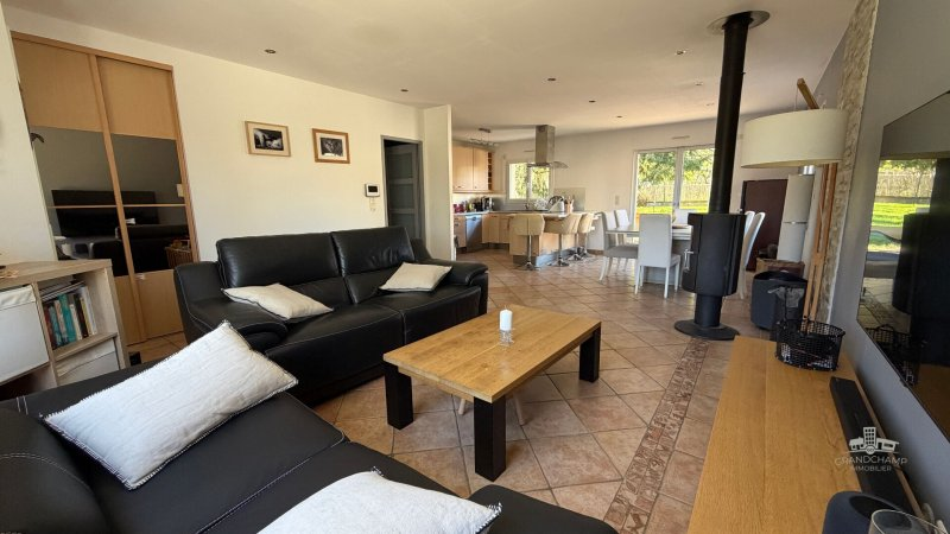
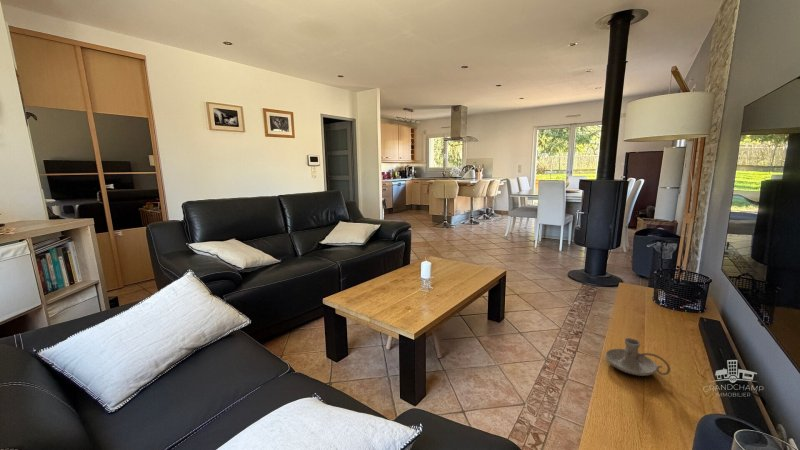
+ candle holder (636, 356)
